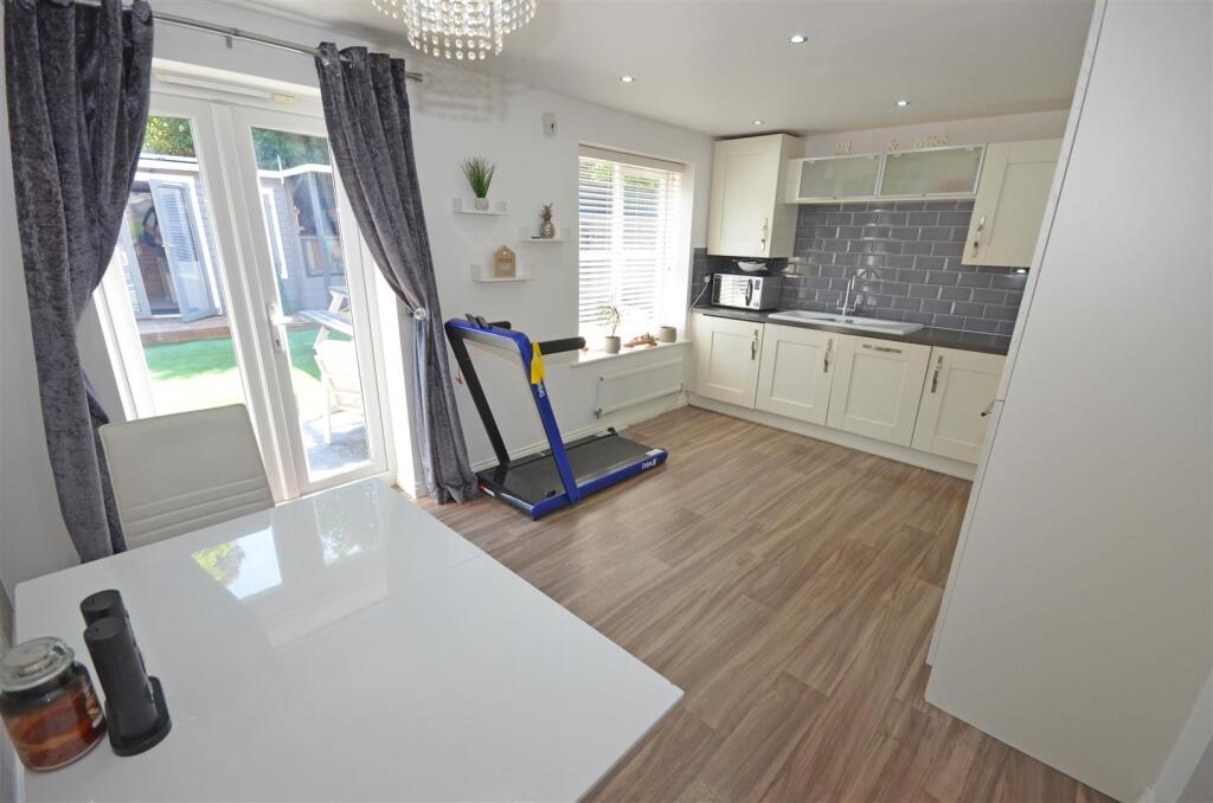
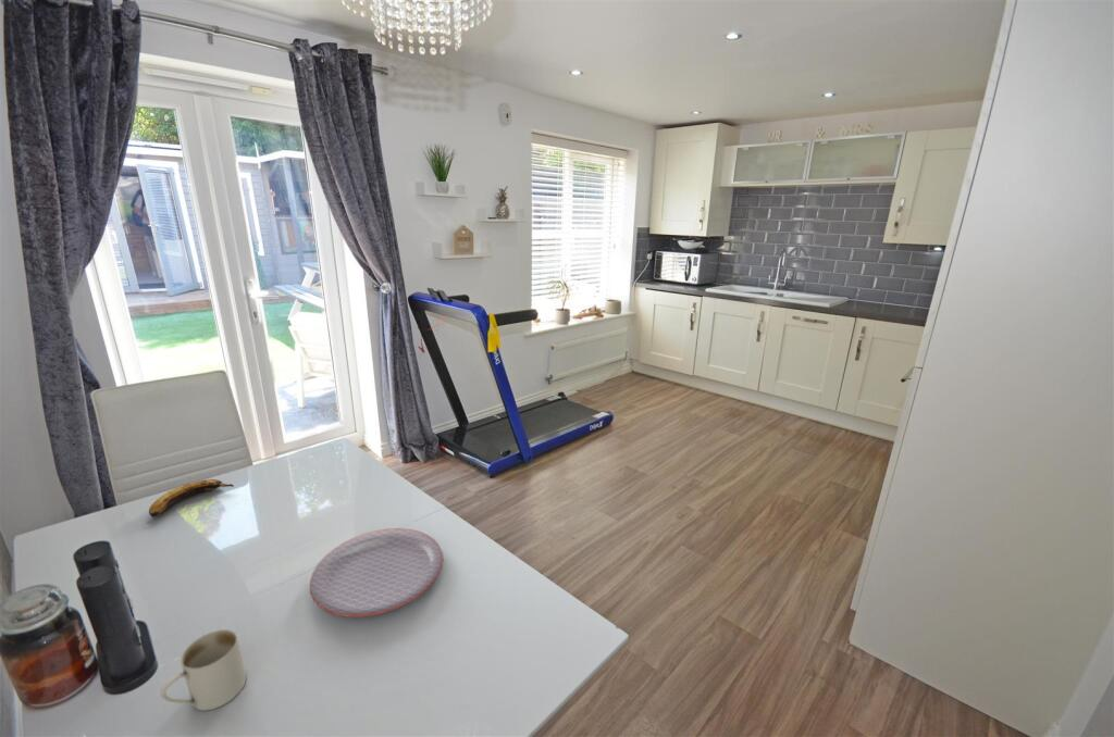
+ banana (187, 496)
+ mug (203, 677)
+ plate (379, 570)
